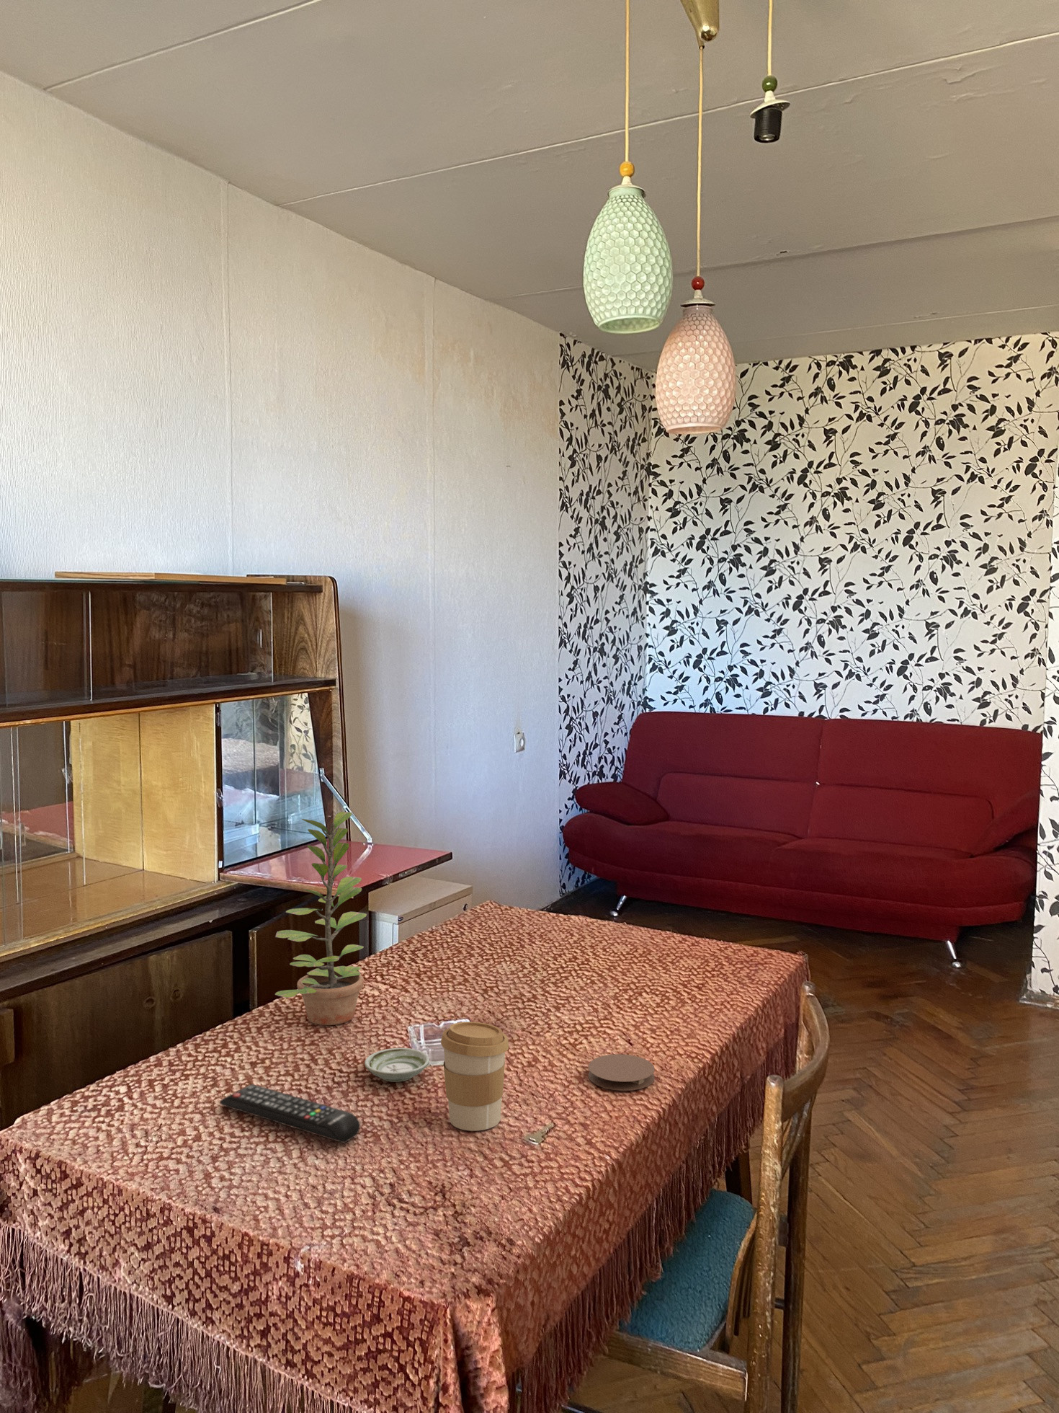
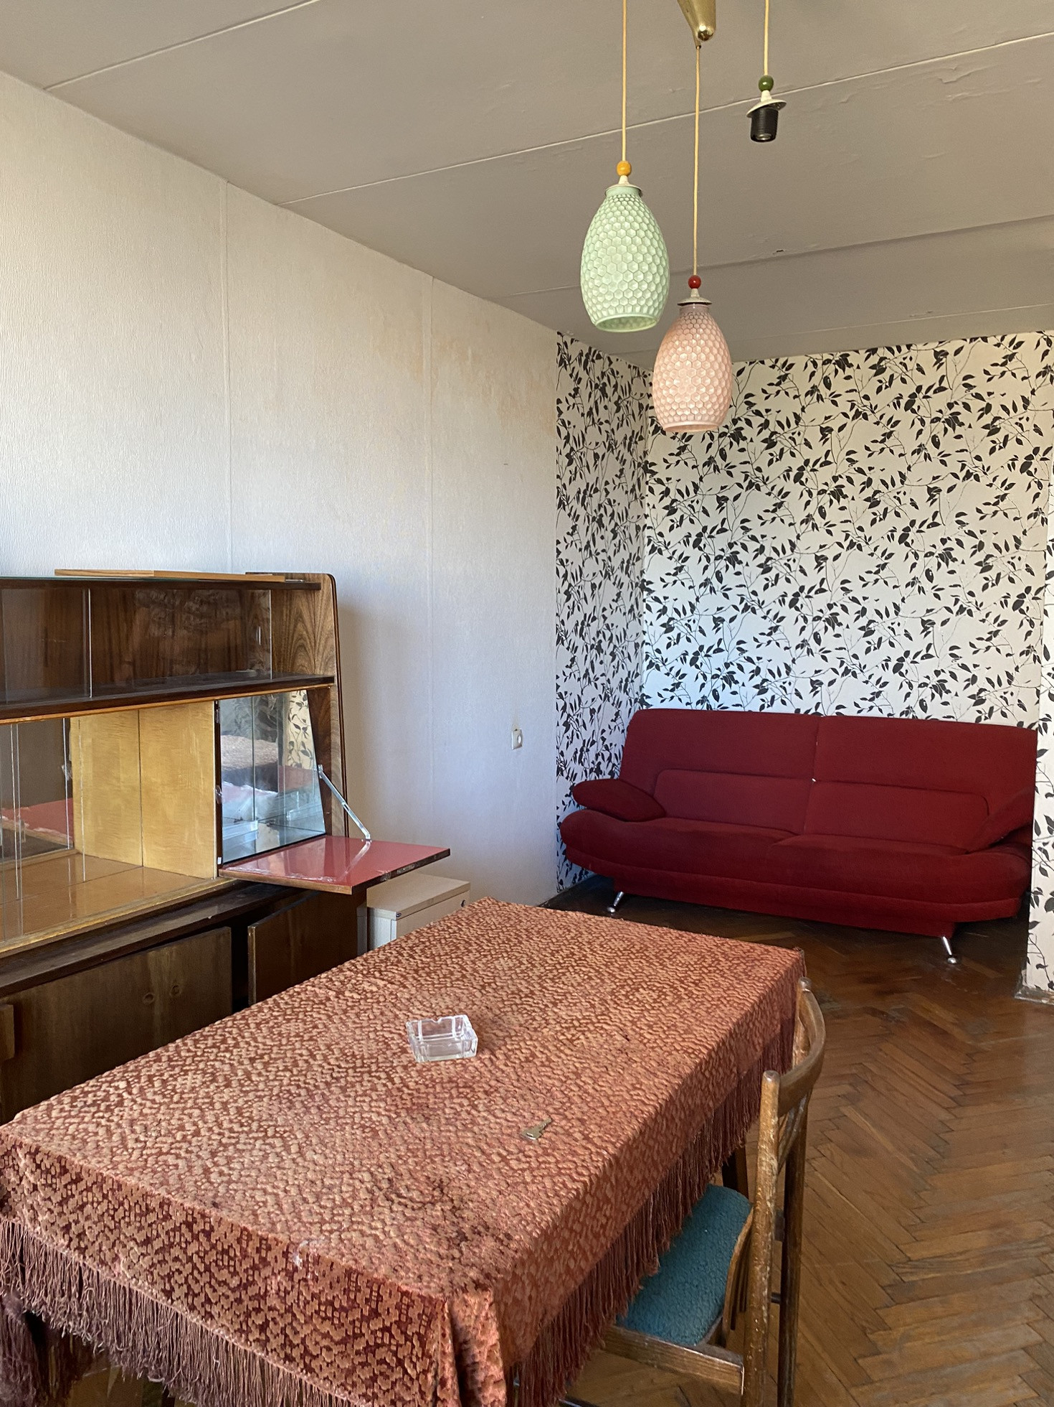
- coffee cup (475, 1073)
- coaster (621, 1071)
- saucer (397, 1067)
- remote control (288, 1111)
- plant (321, 919)
